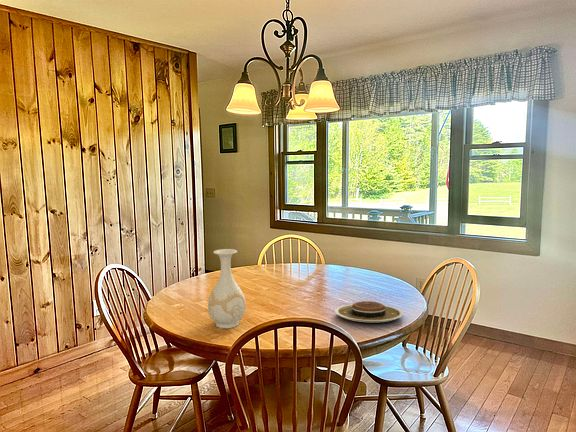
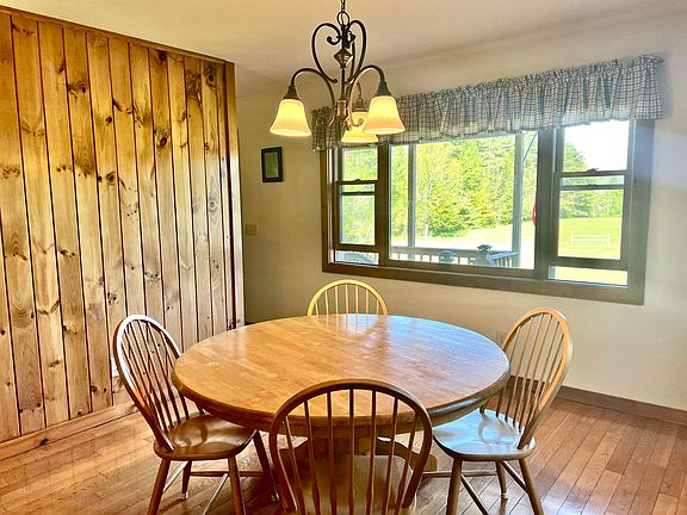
- plate (368, 310)
- vase (226, 287)
